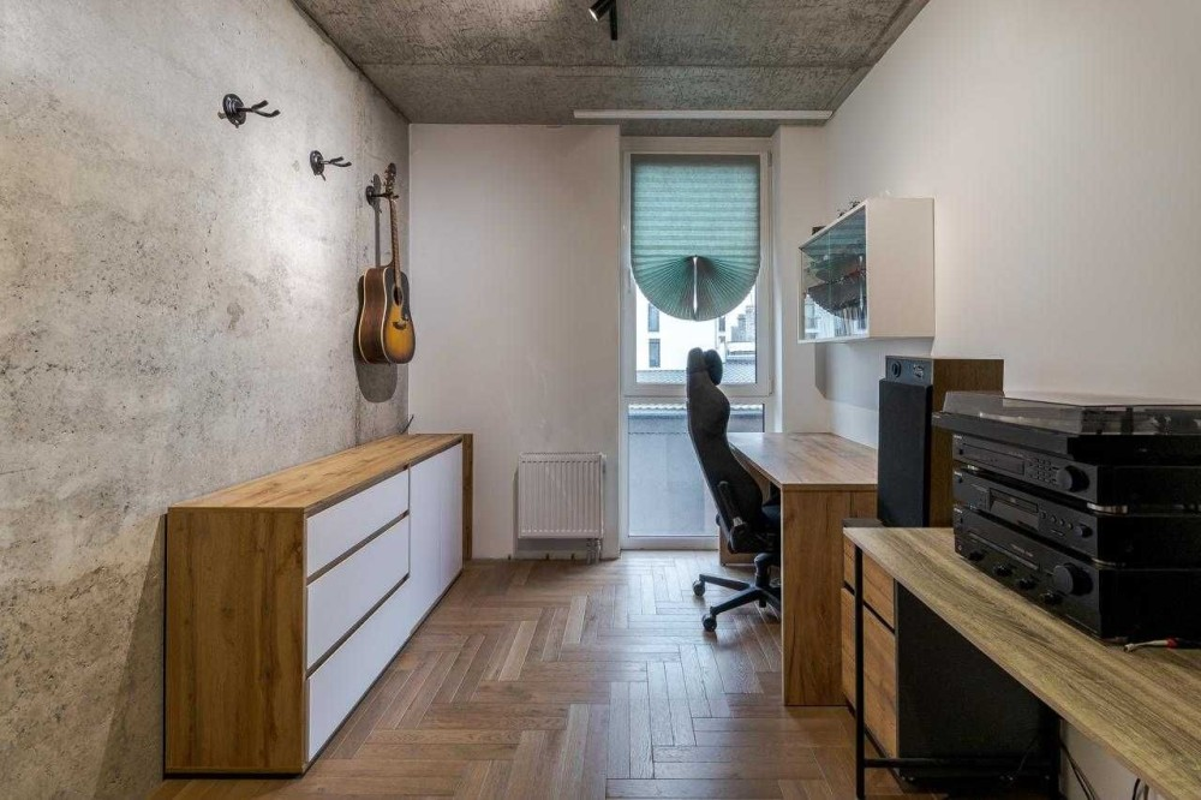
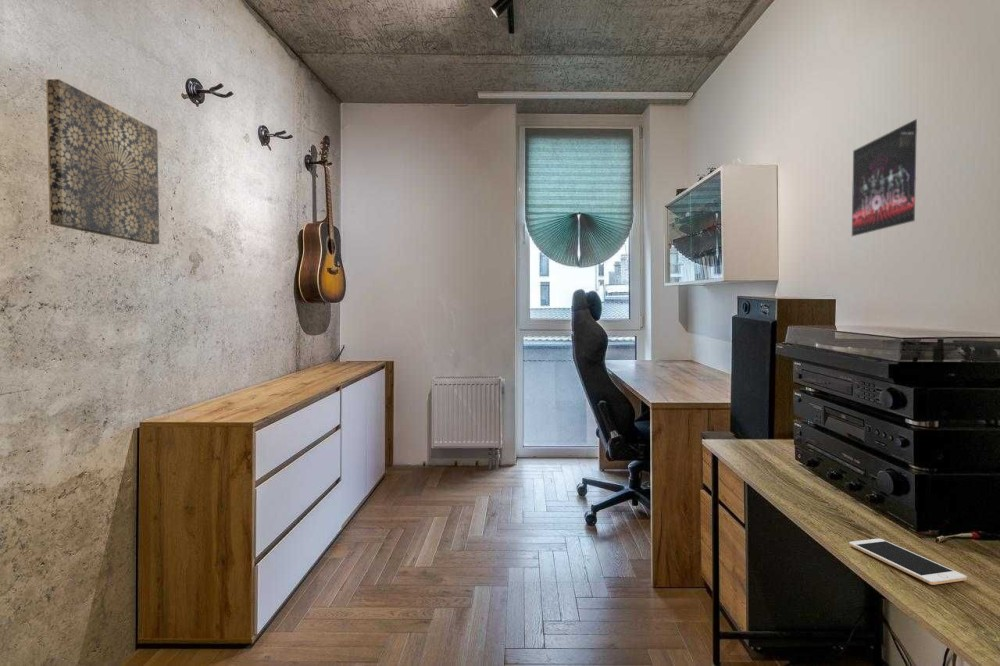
+ album cover (881, 182)
+ wall art (109, 171)
+ cell phone (903, 559)
